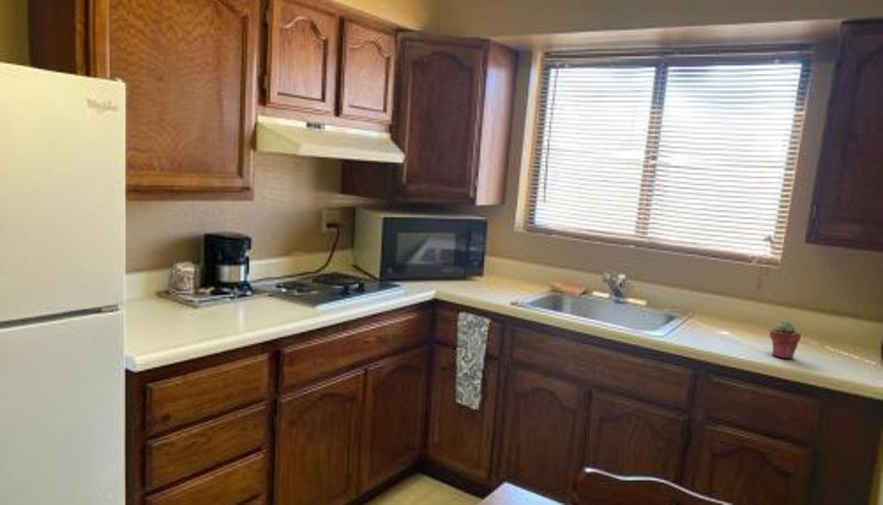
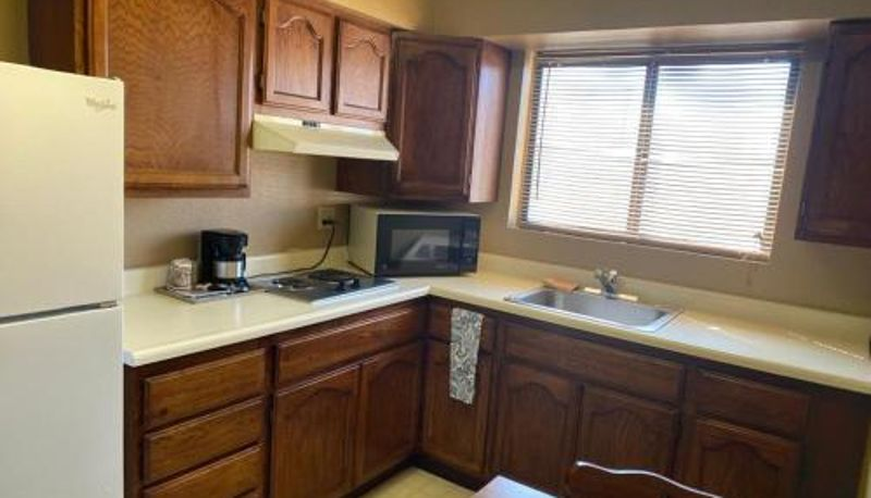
- potted succulent (784, 339)
